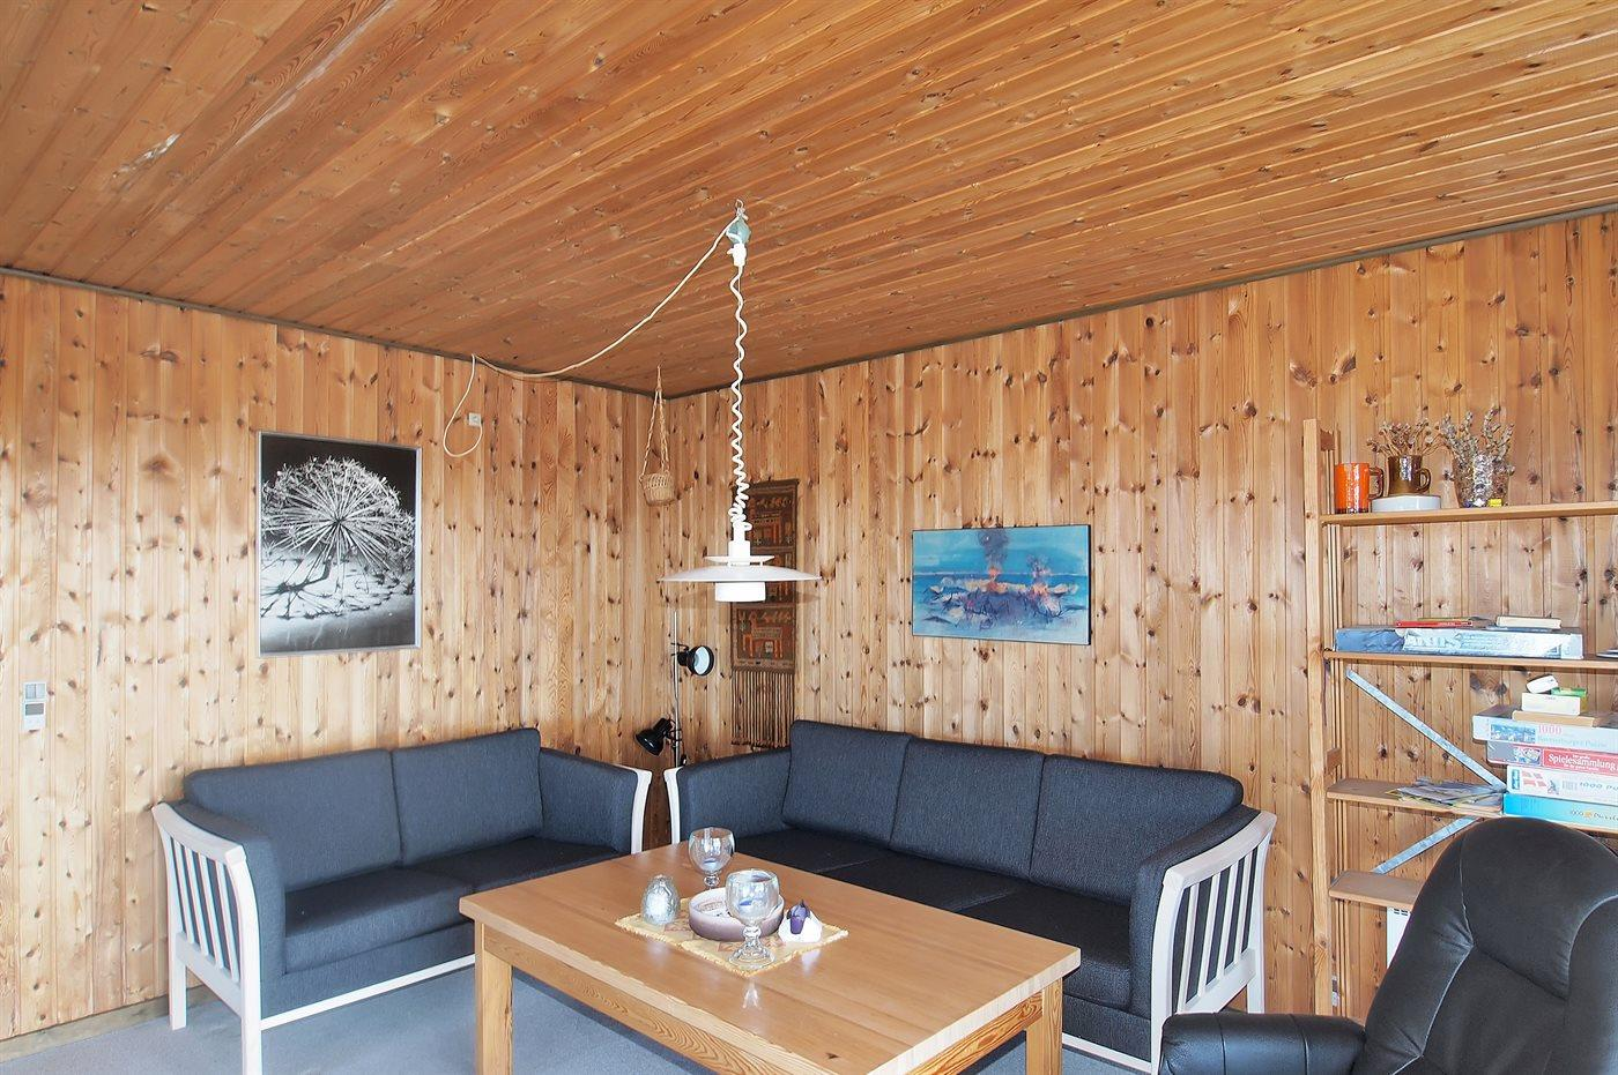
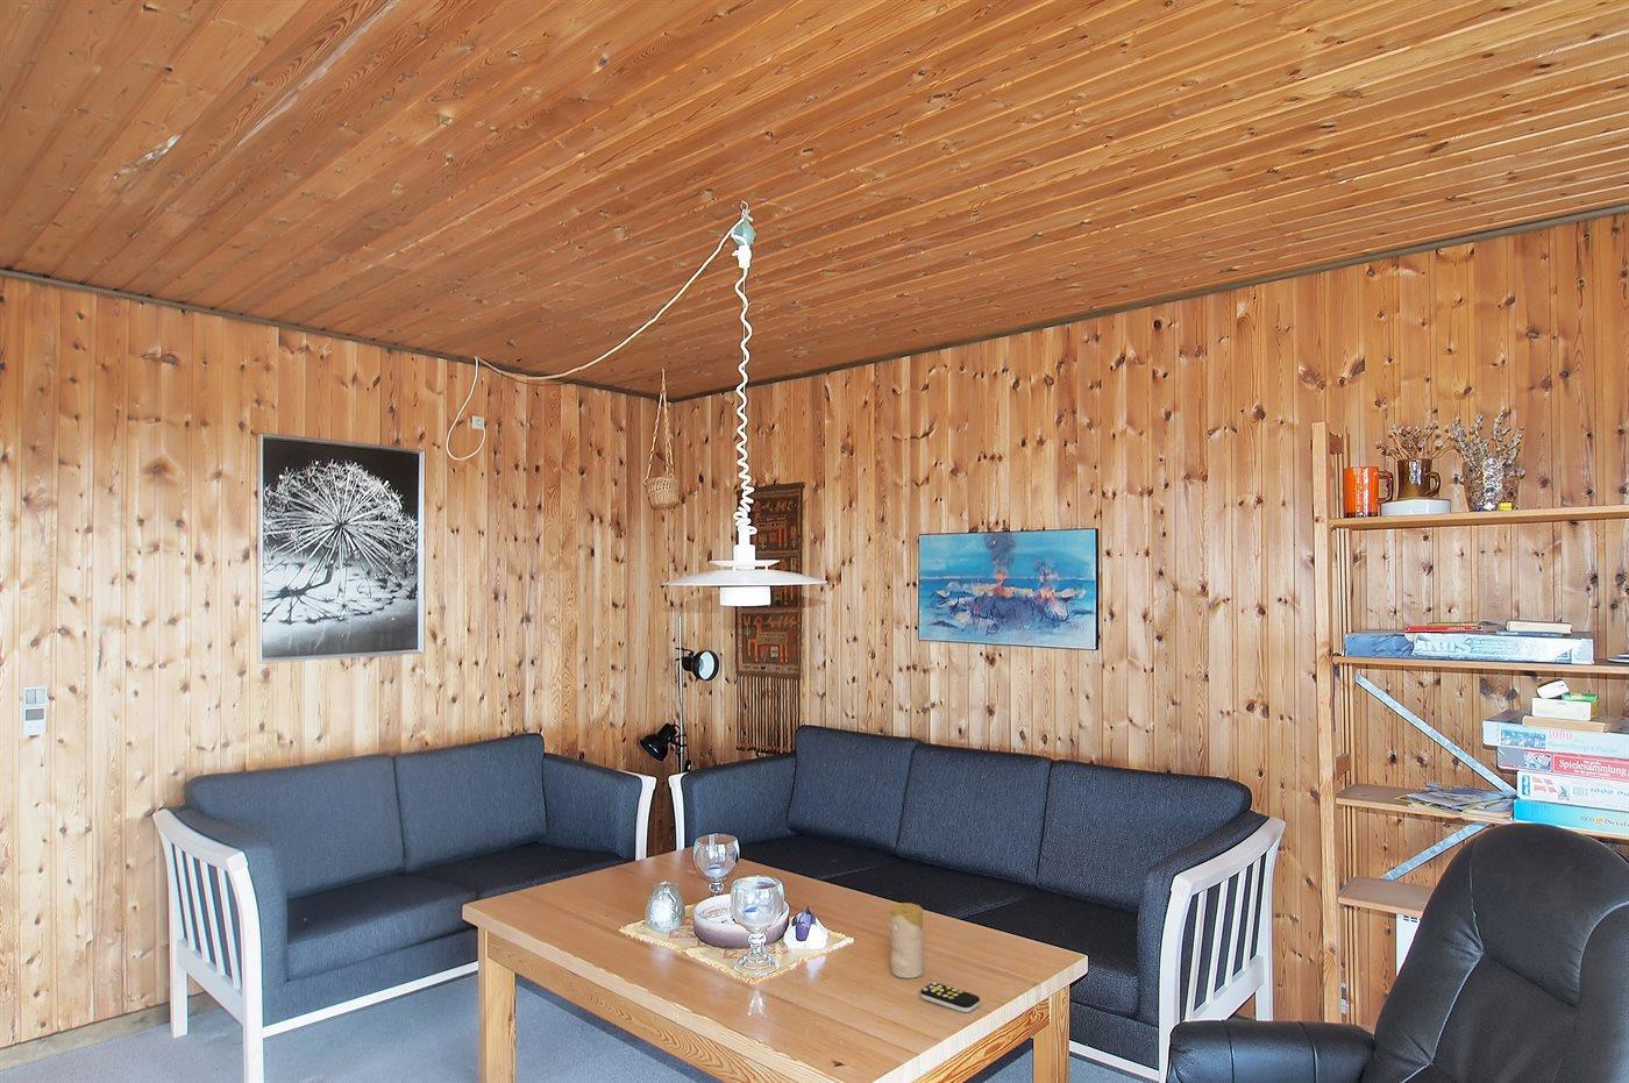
+ candle (906, 940)
+ remote control (950, 997)
